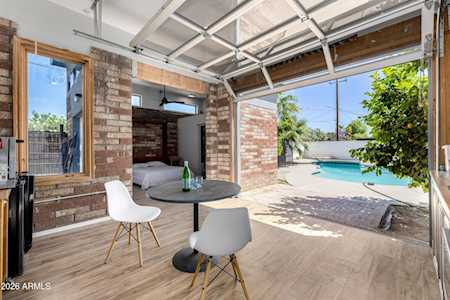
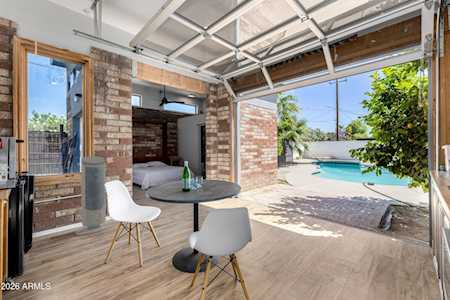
+ air purifier (93, 193)
